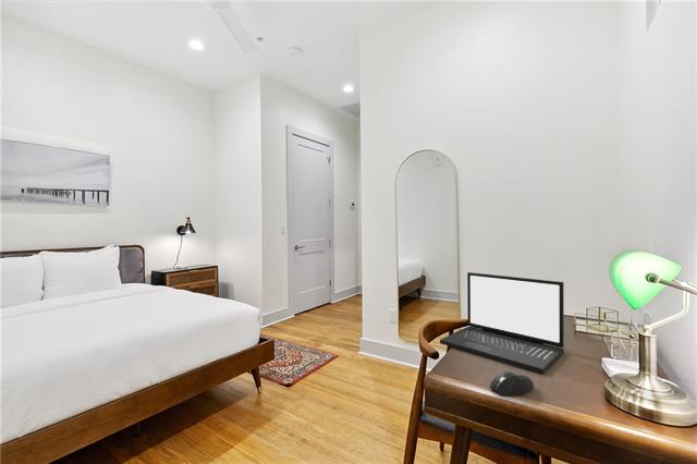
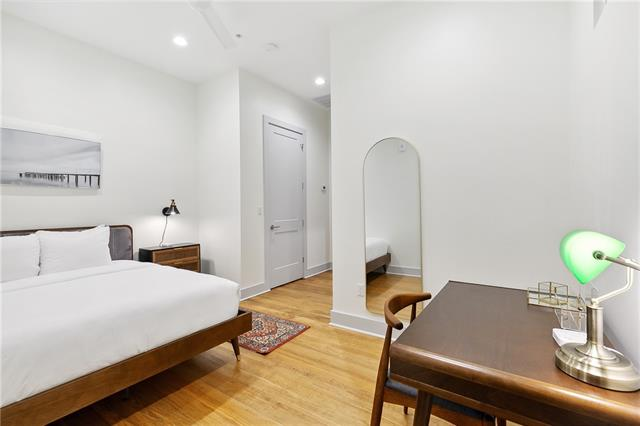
- laptop (499, 314)
- mouse (513, 381)
